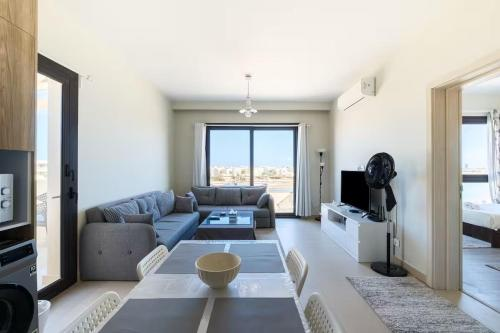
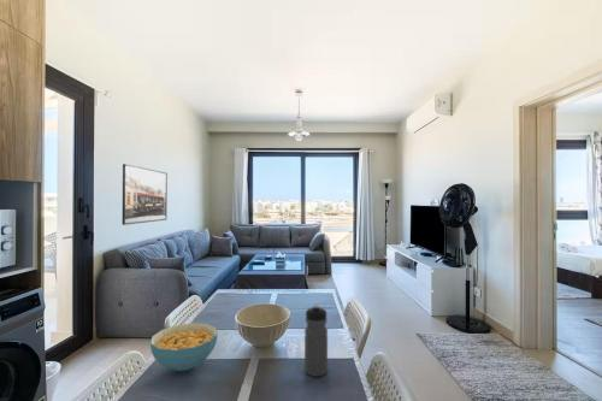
+ cereal bowl (184, 350)
+ water bottle (315, 337)
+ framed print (147, 195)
